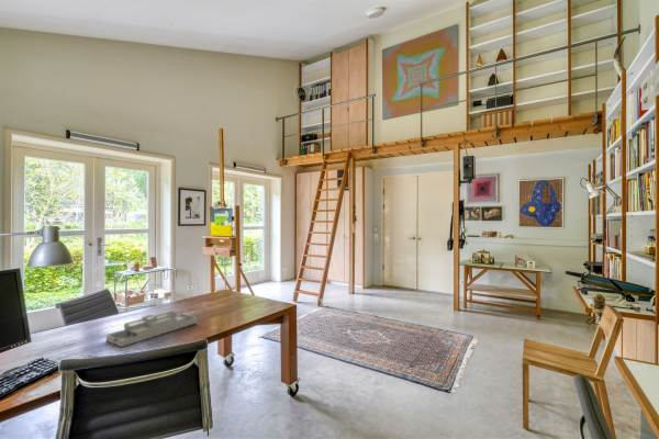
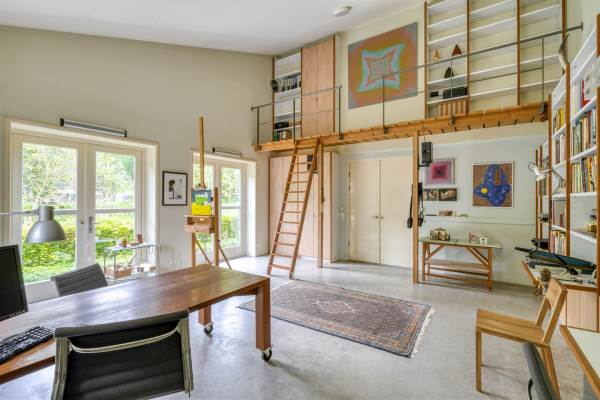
- desk organizer (155, 324)
